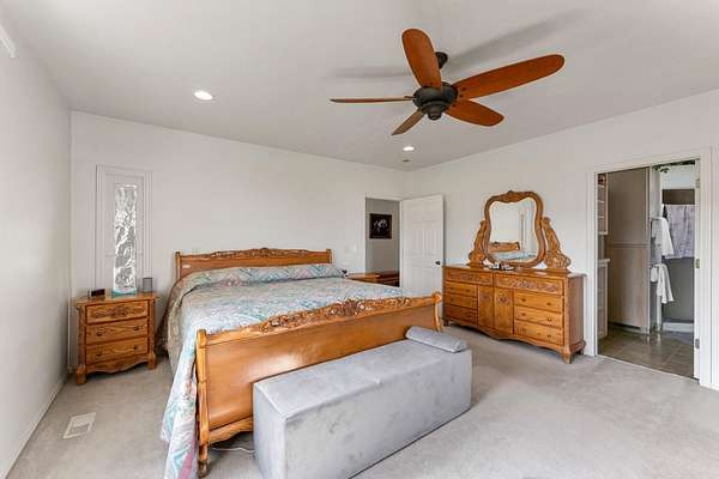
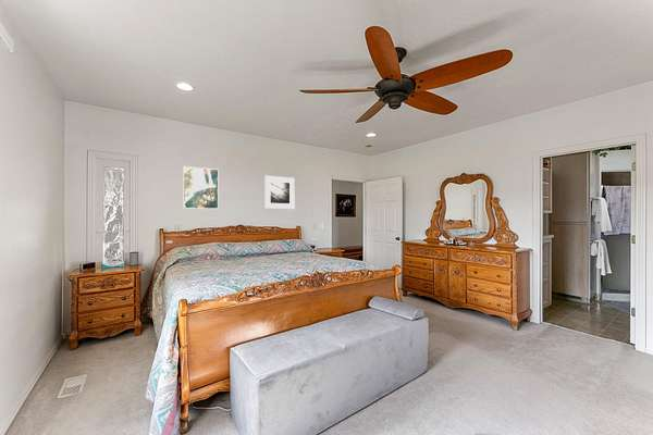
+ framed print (200, 188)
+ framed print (280, 192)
